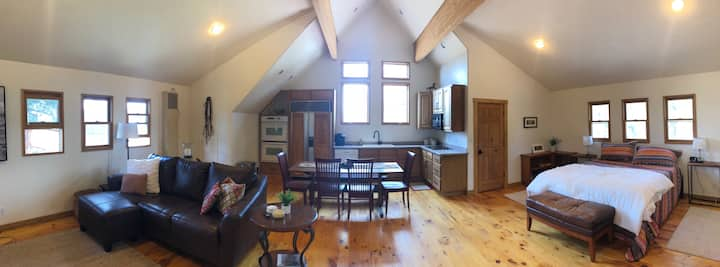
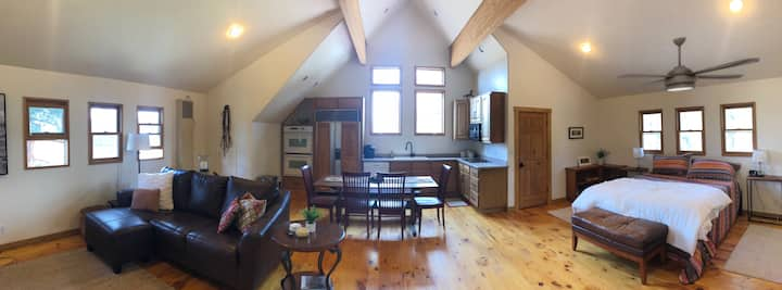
+ ceiling fan (679, 64)
